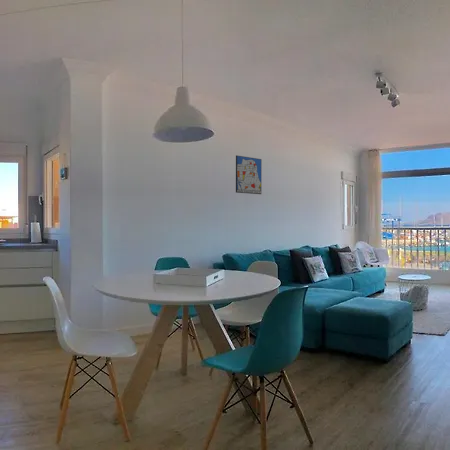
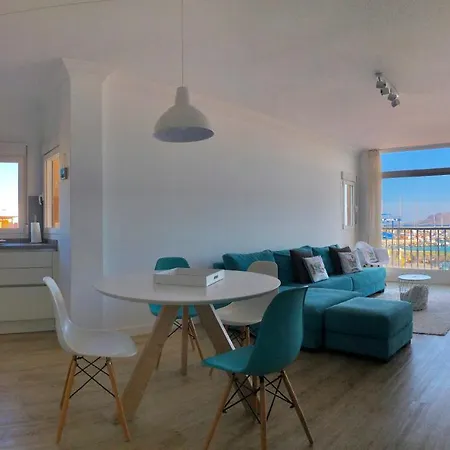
- wall art (249, 175)
